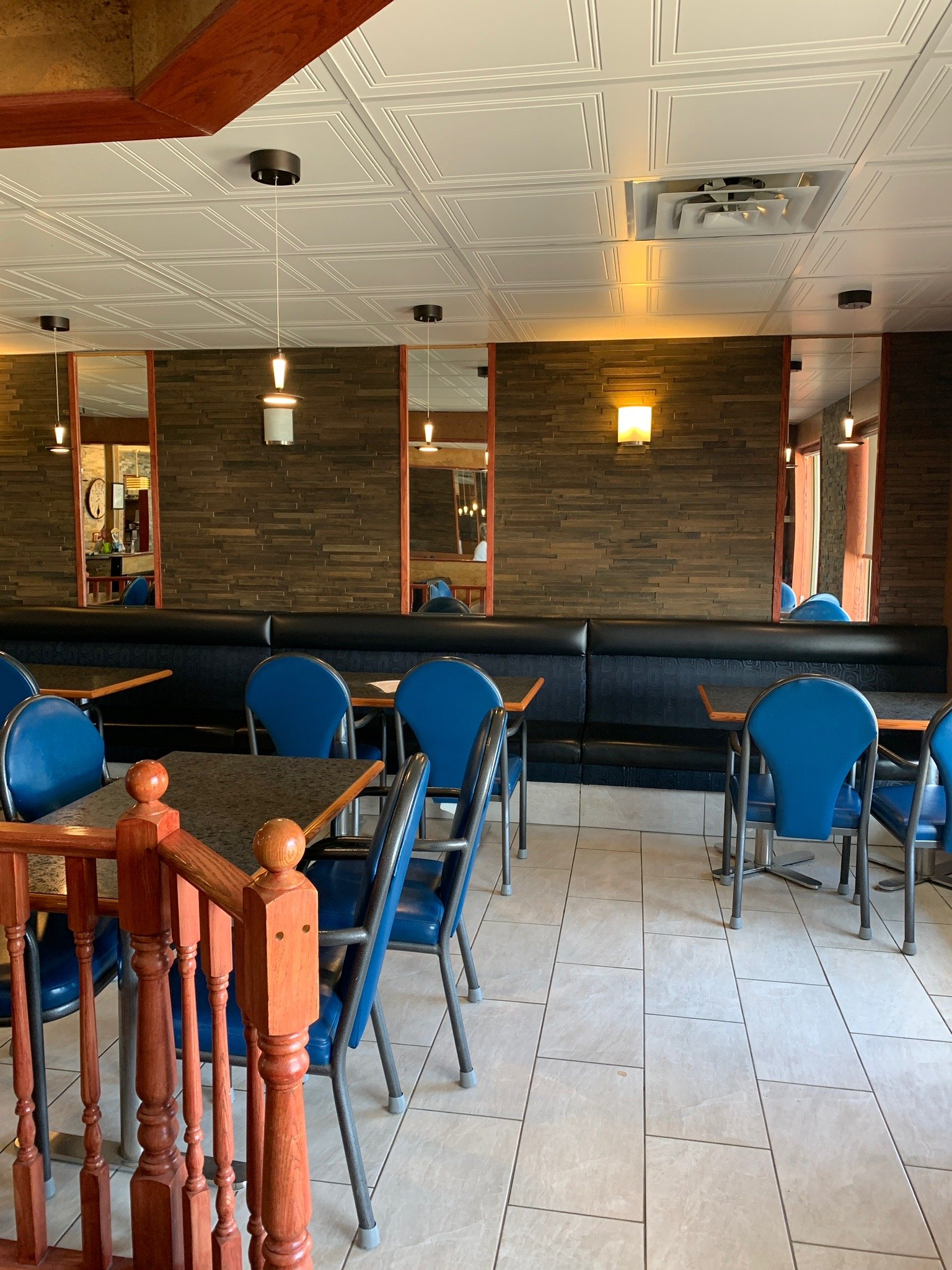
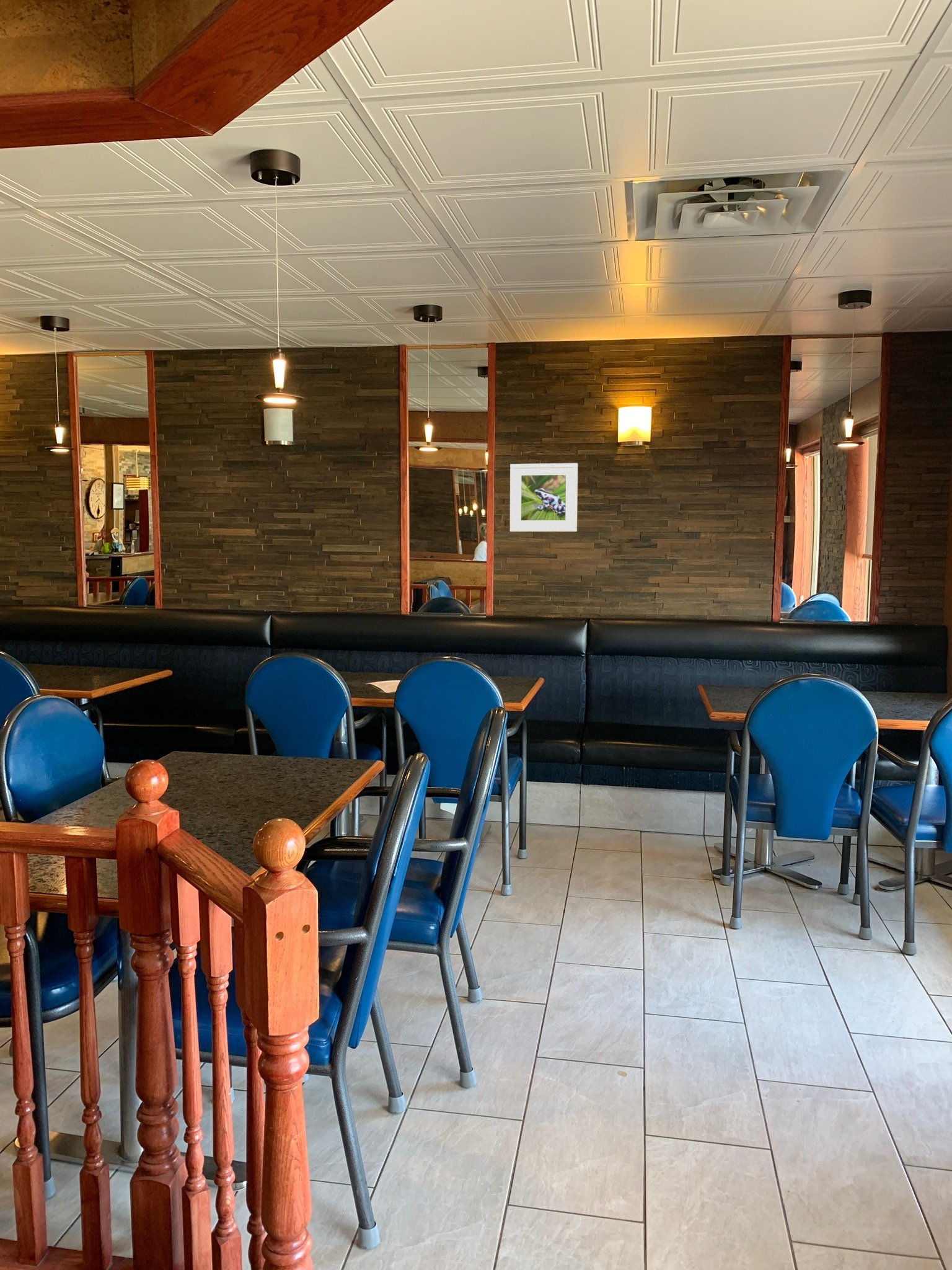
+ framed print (544, 497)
